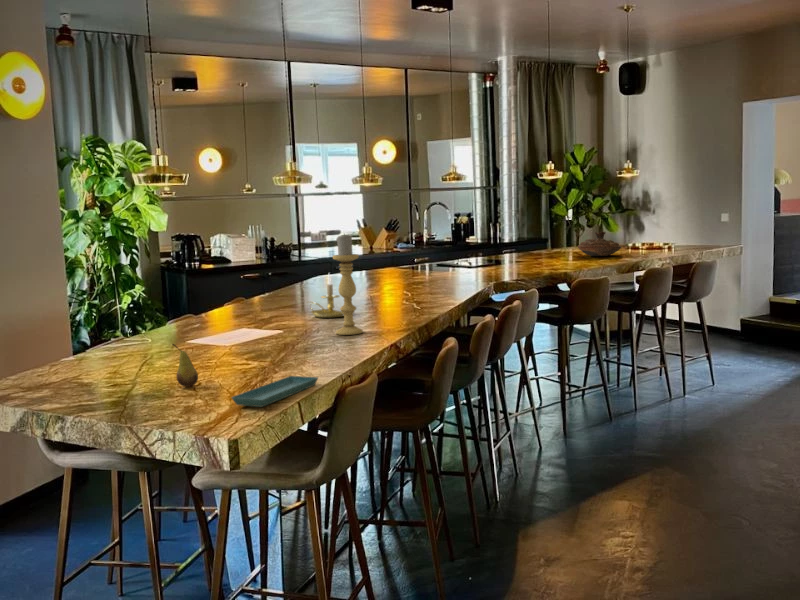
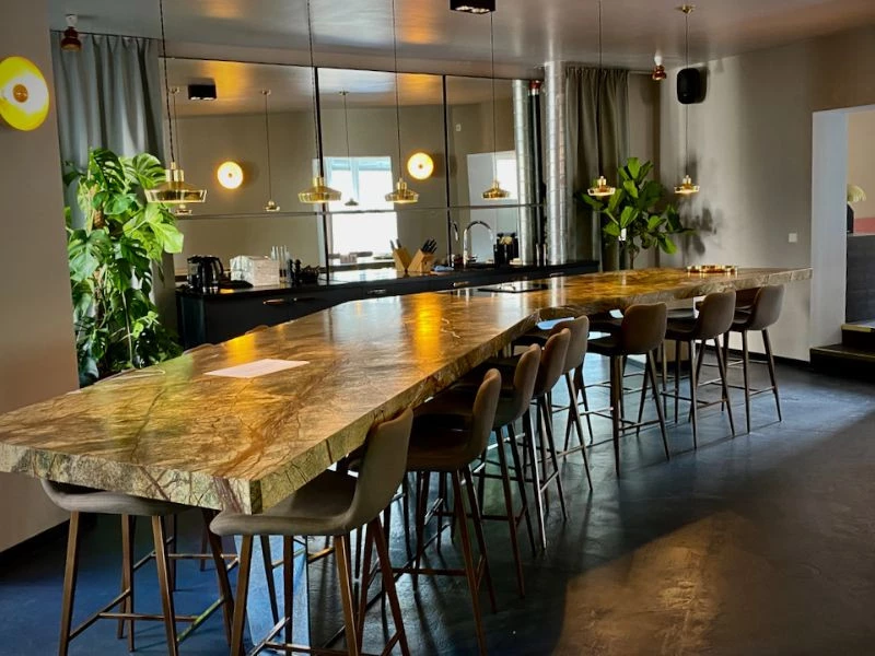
- decorative bowl (599, 243)
- fruit (186, 364)
- saucer (277, 390)
- candle holder (347, 283)
- candle holder (327, 294)
